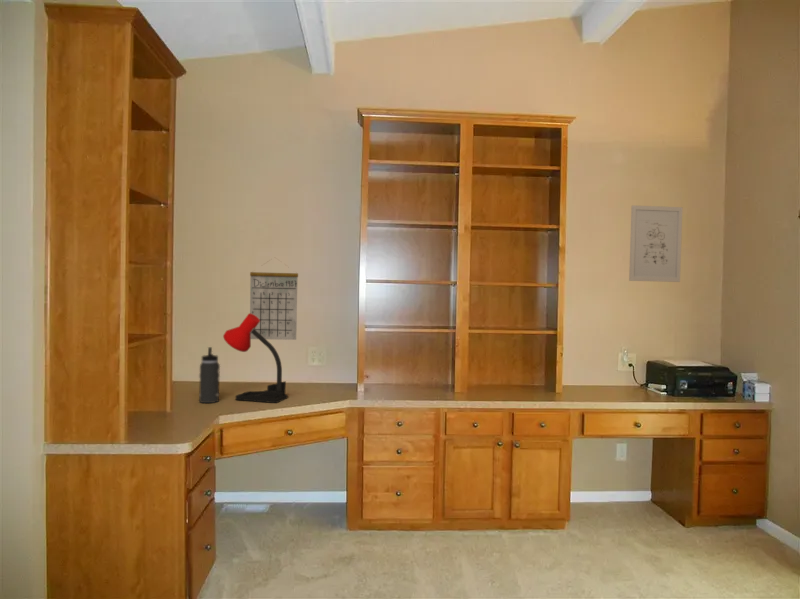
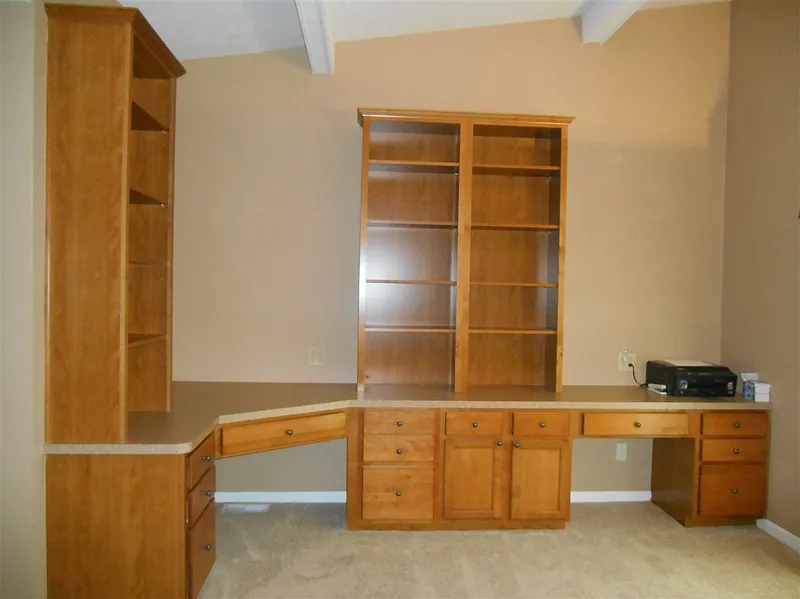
- thermos bottle (209, 373)
- wall art (655, 243)
- desk lamp (248, 349)
- calendar (273, 298)
